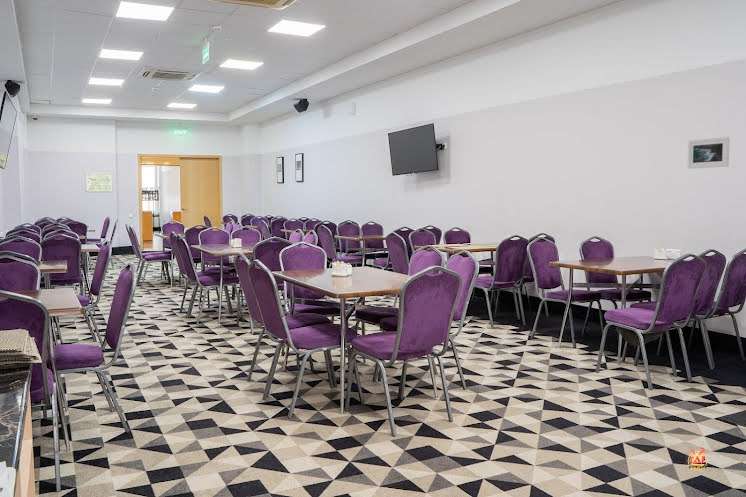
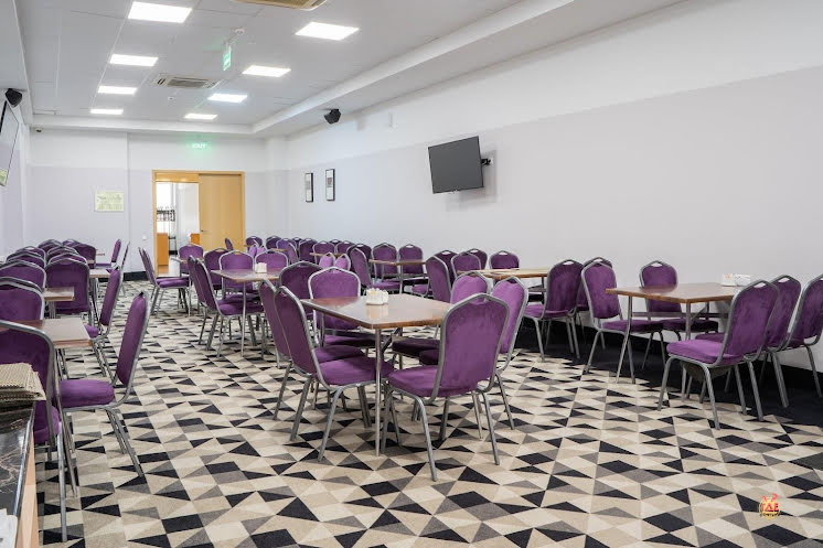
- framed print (707, 153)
